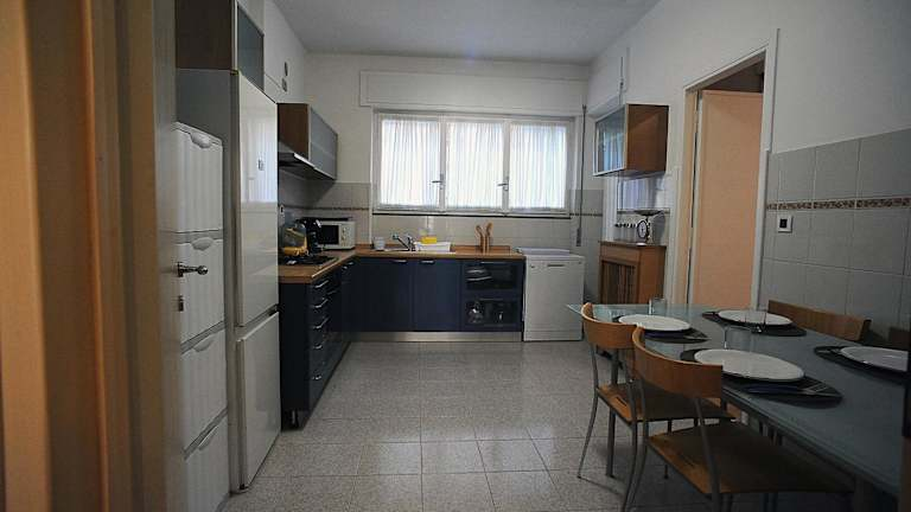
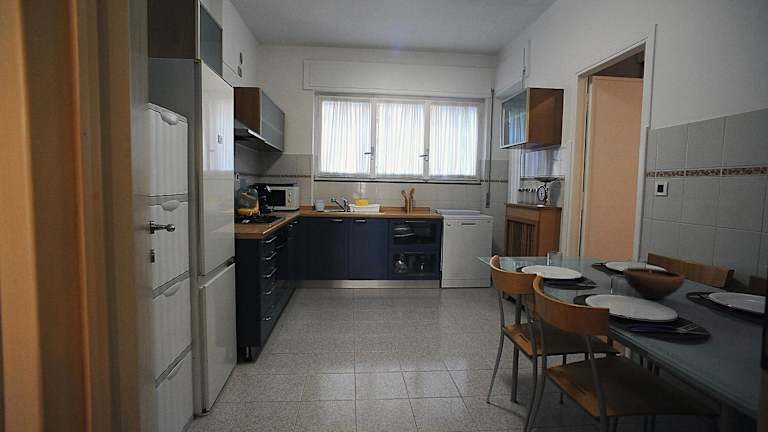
+ bowl (652, 284)
